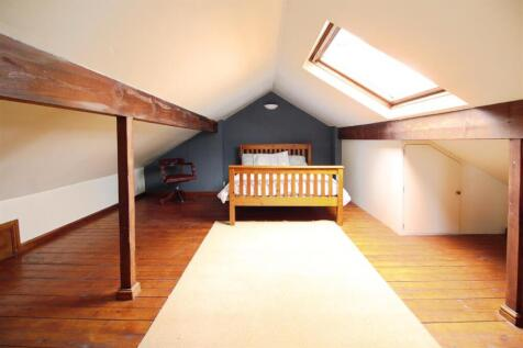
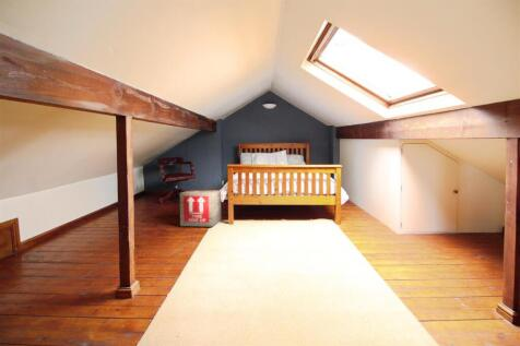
+ wooden crate (201, 206)
